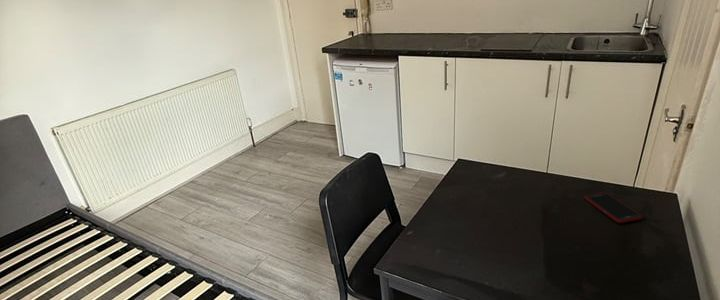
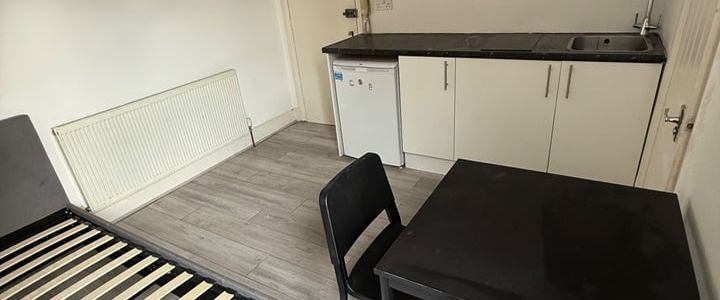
- cell phone (611, 206)
